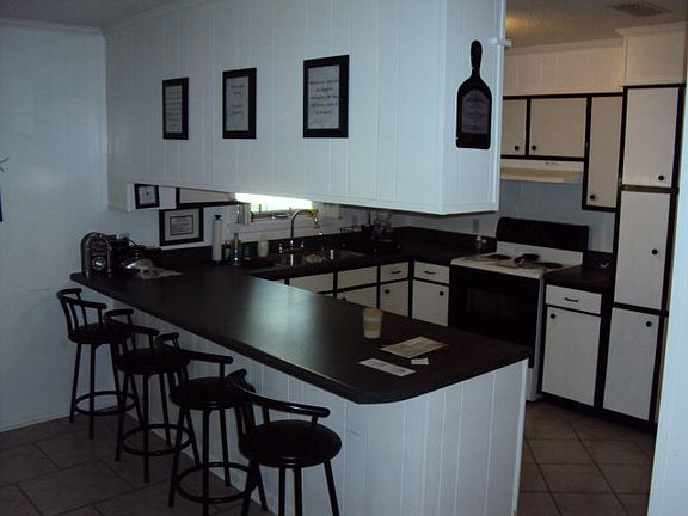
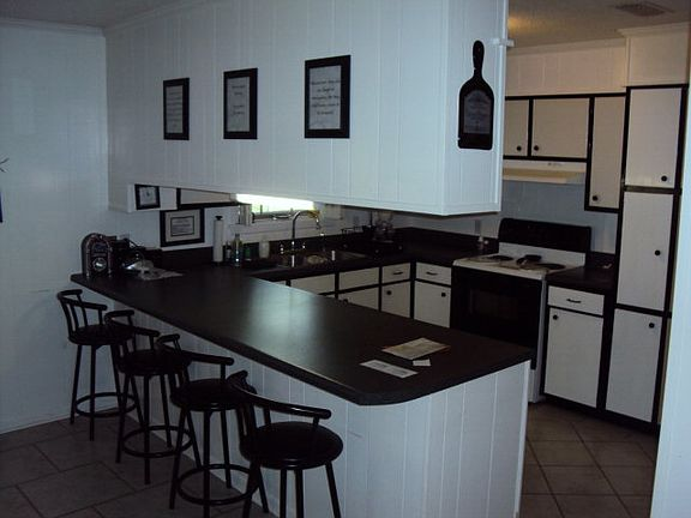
- coffee cup (371, 322)
